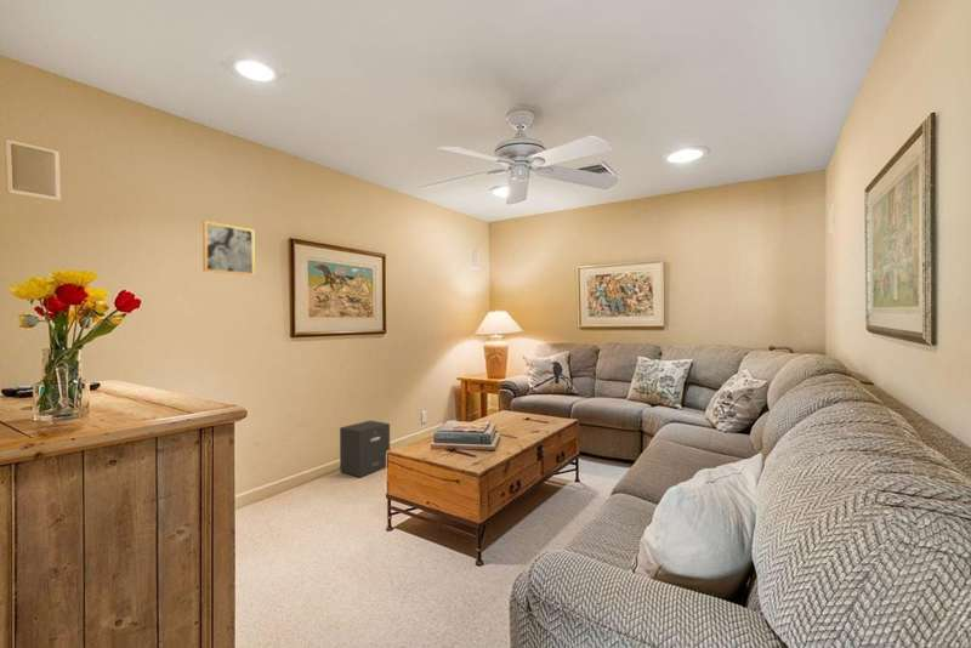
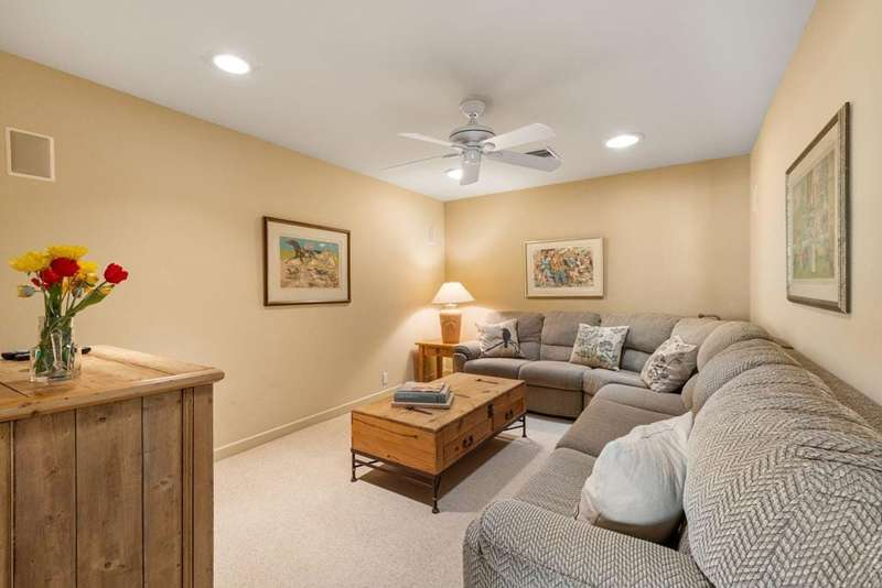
- speaker (365, 447)
- wall art (229, 249)
